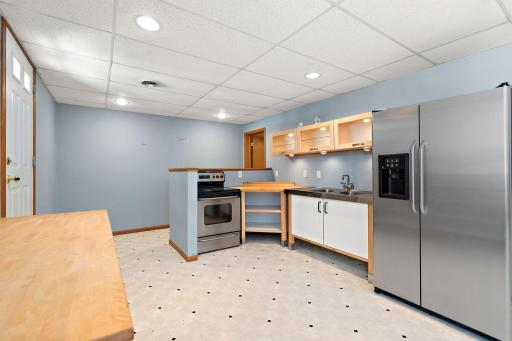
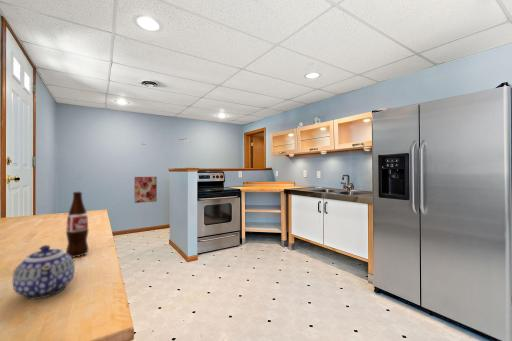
+ teapot (45, 268)
+ wall art (145, 189)
+ bottle (77, 223)
